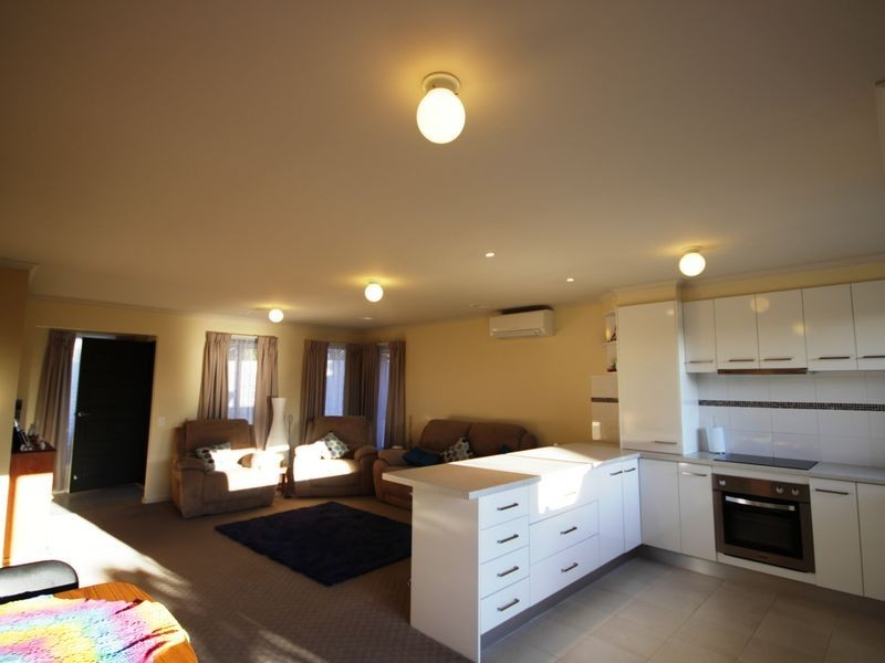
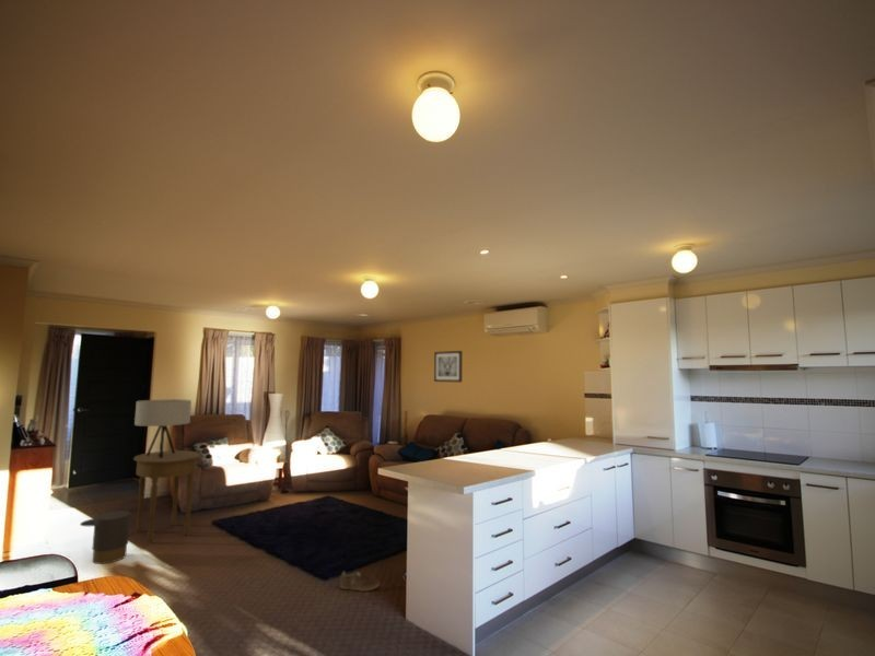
+ sneaker (359, 579)
+ table lamp (162, 427)
+ side table (173, 494)
+ wall art (447, 366)
+ trash can (104, 536)
